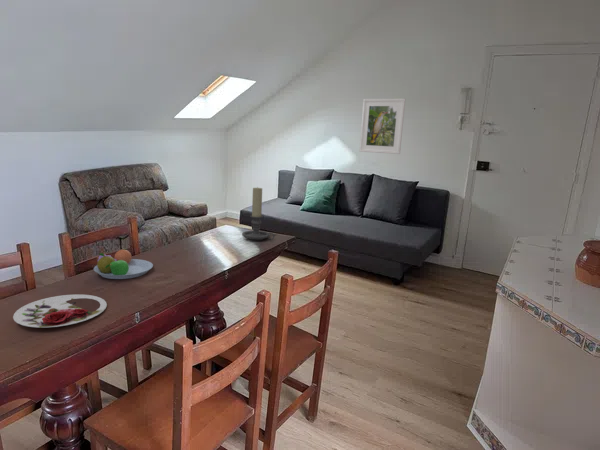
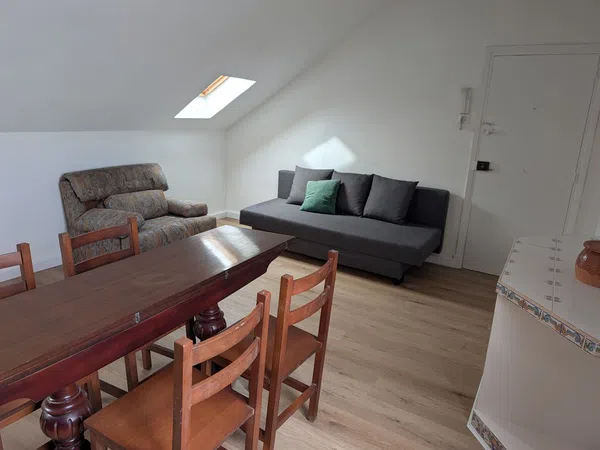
- candle holder (259, 213)
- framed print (381, 126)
- fruit bowl (122, 262)
- plate (62, 308)
